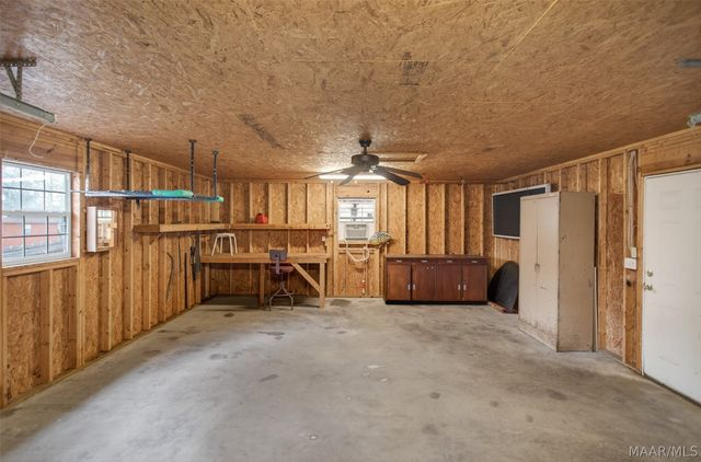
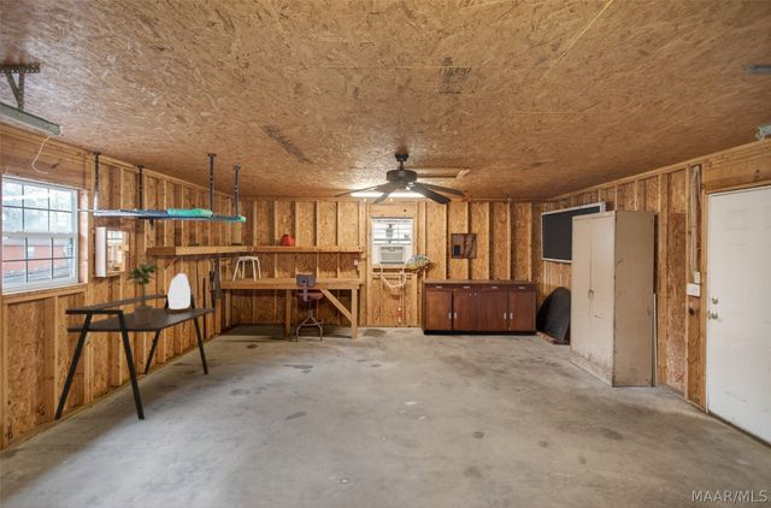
+ wall art (463, 246)
+ table lamp (178, 291)
+ desk (151, 348)
+ potted plant (140, 291)
